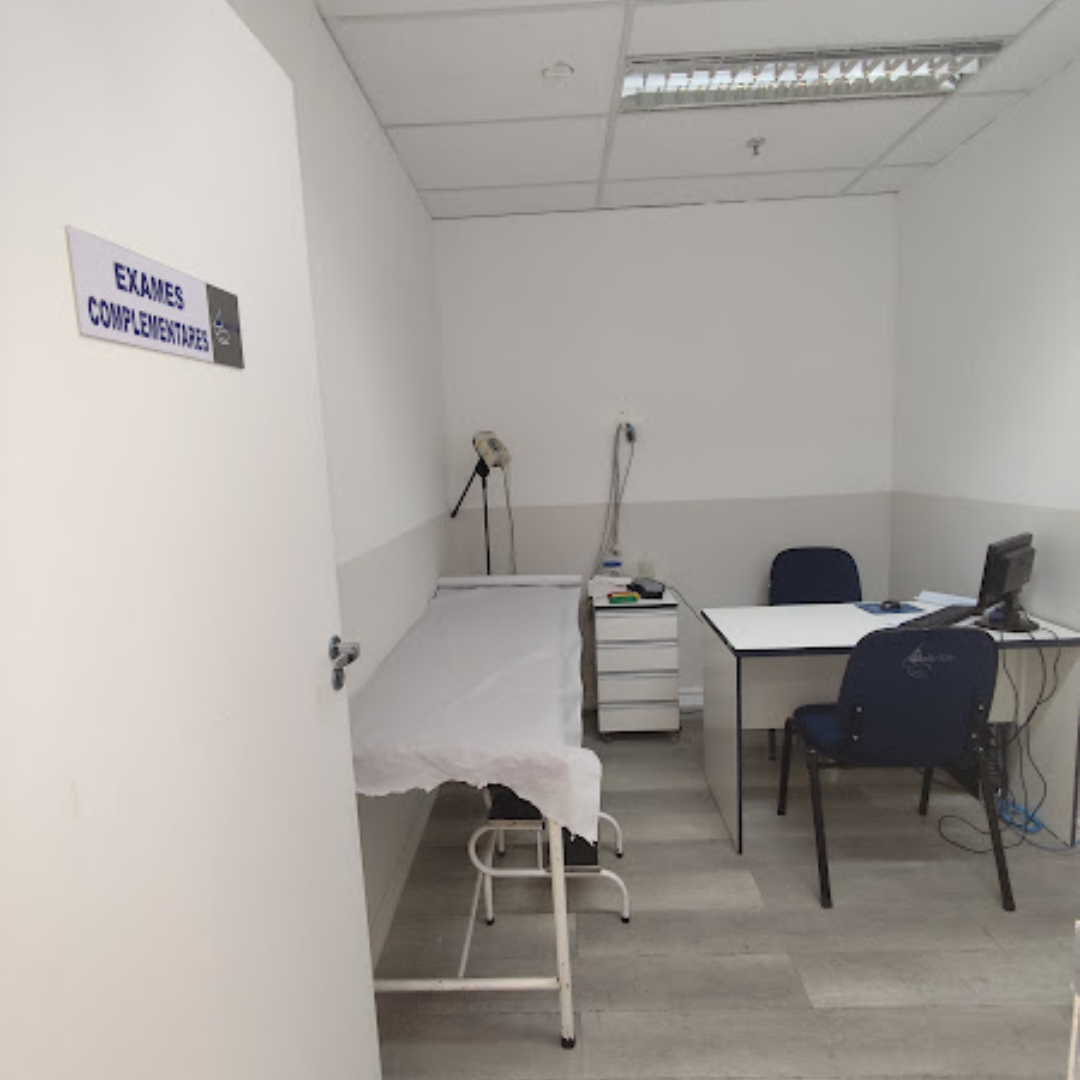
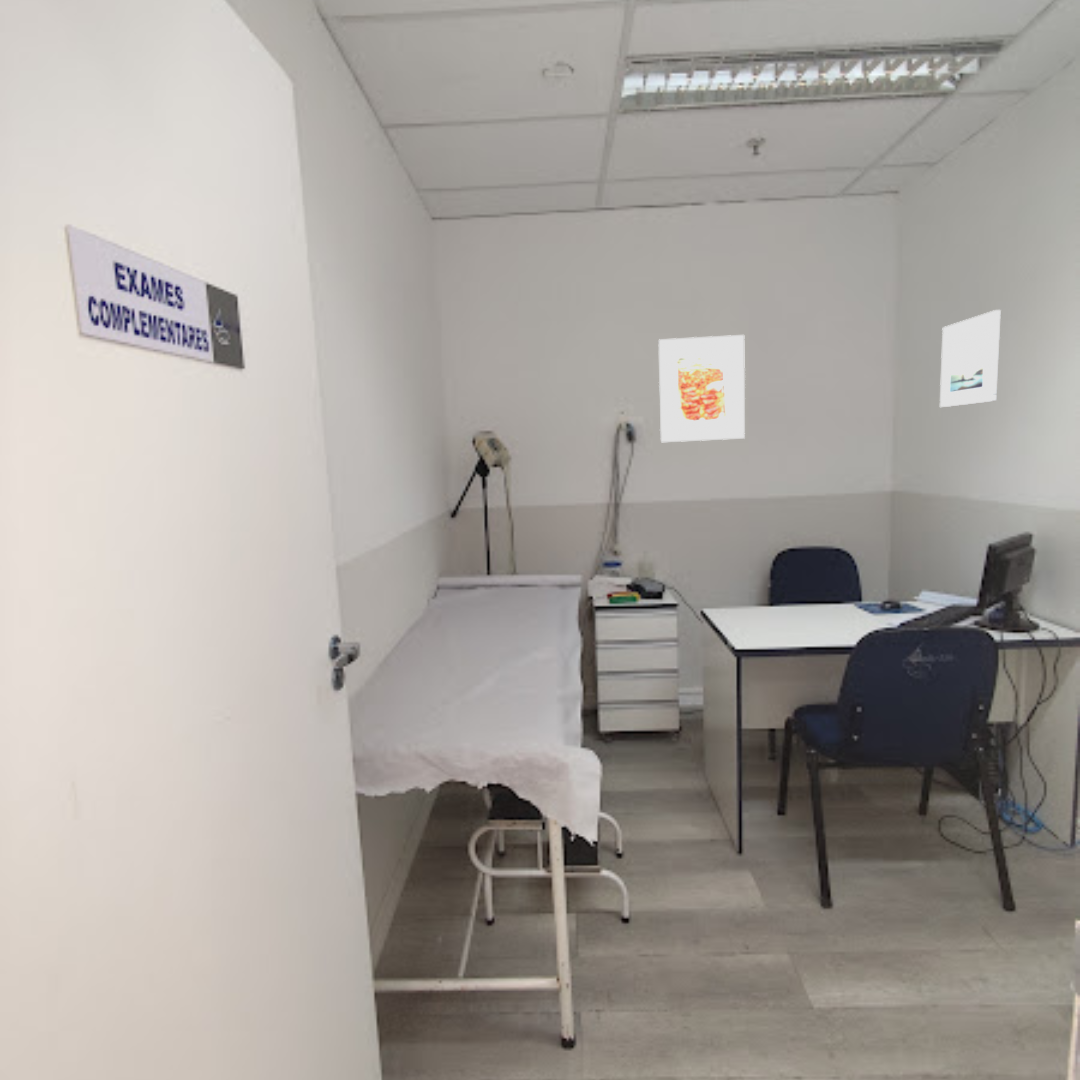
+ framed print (968, 362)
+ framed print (701, 389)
